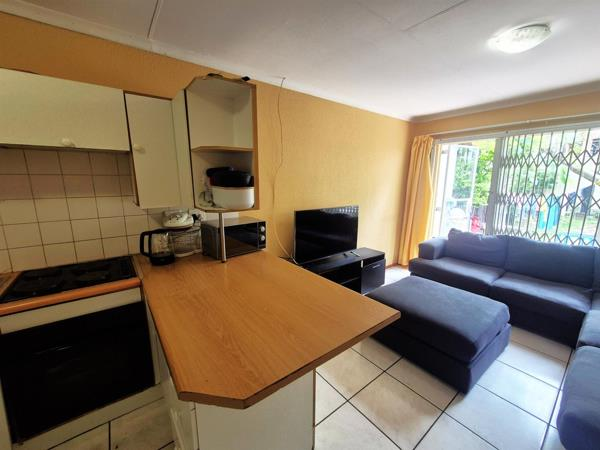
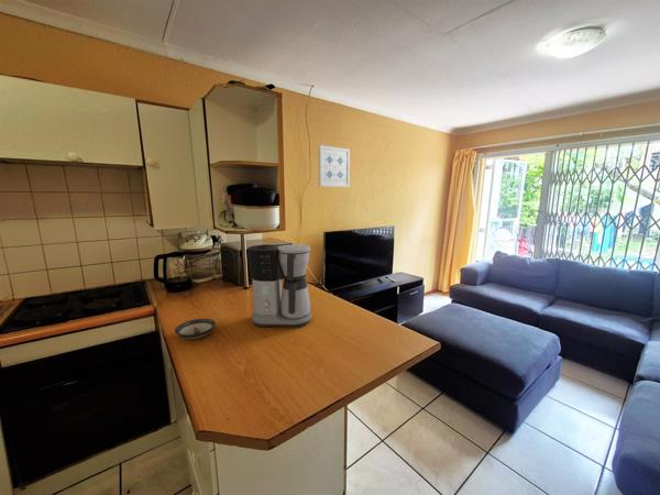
+ saucer (196, 330)
+ wall art (334, 167)
+ coffee maker (279, 285)
